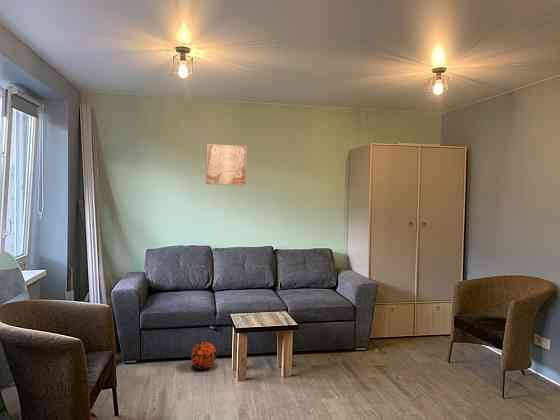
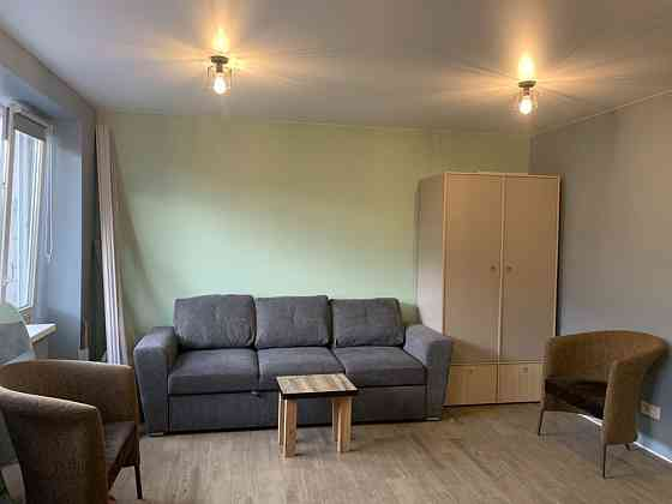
- decorative ball (203, 355)
- wall art (226, 165)
